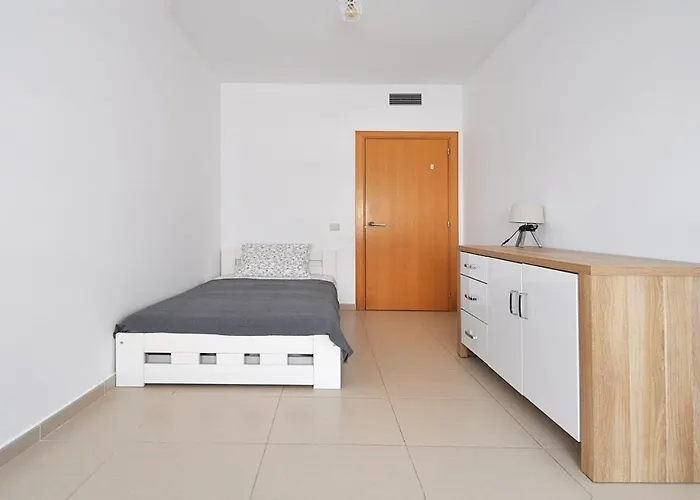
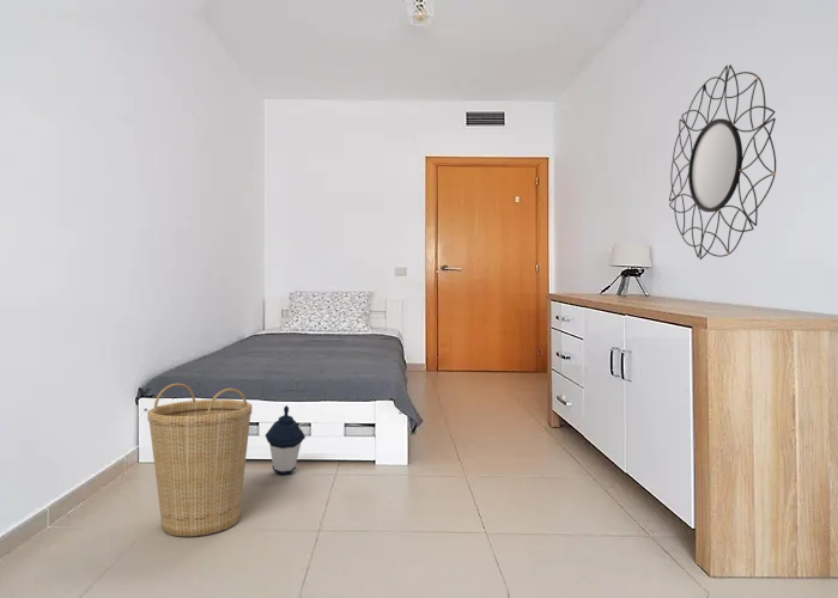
+ lantern (285, 439)
+ home mirror (713, 166)
+ basket (201, 453)
